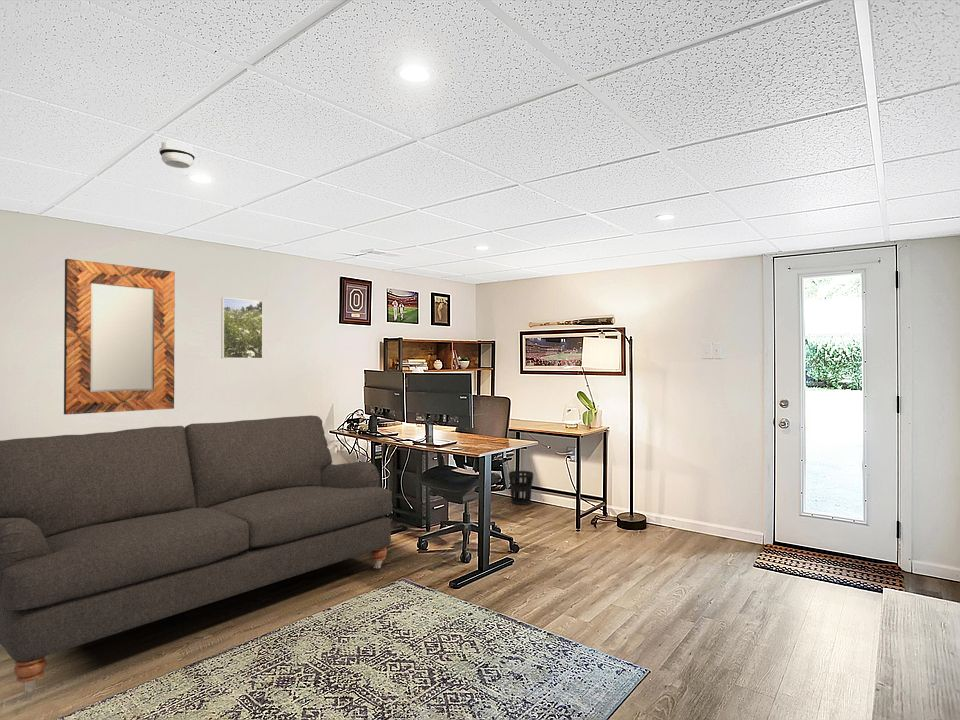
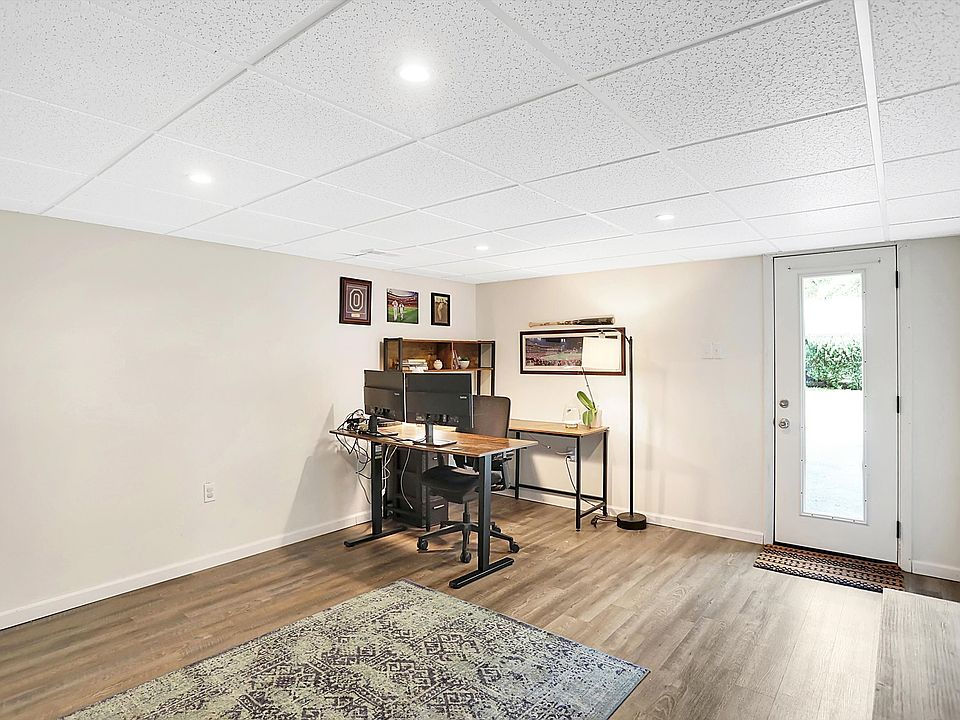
- home mirror (122, 338)
- smoke detector (177, 155)
- sofa (207, 513)
- wastebasket (520, 487)
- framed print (242, 328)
